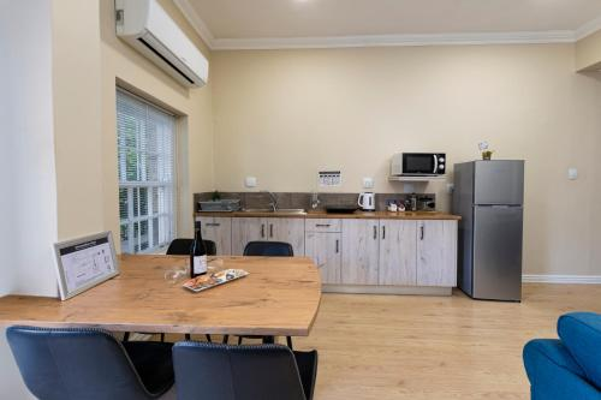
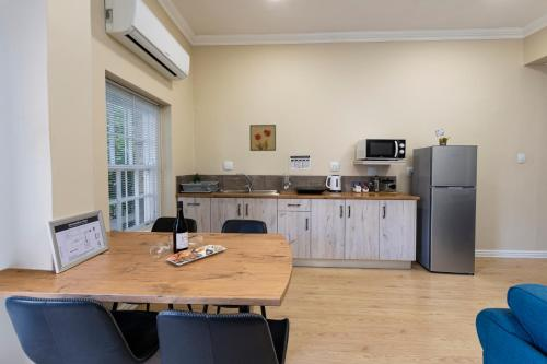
+ wall art (263, 138)
